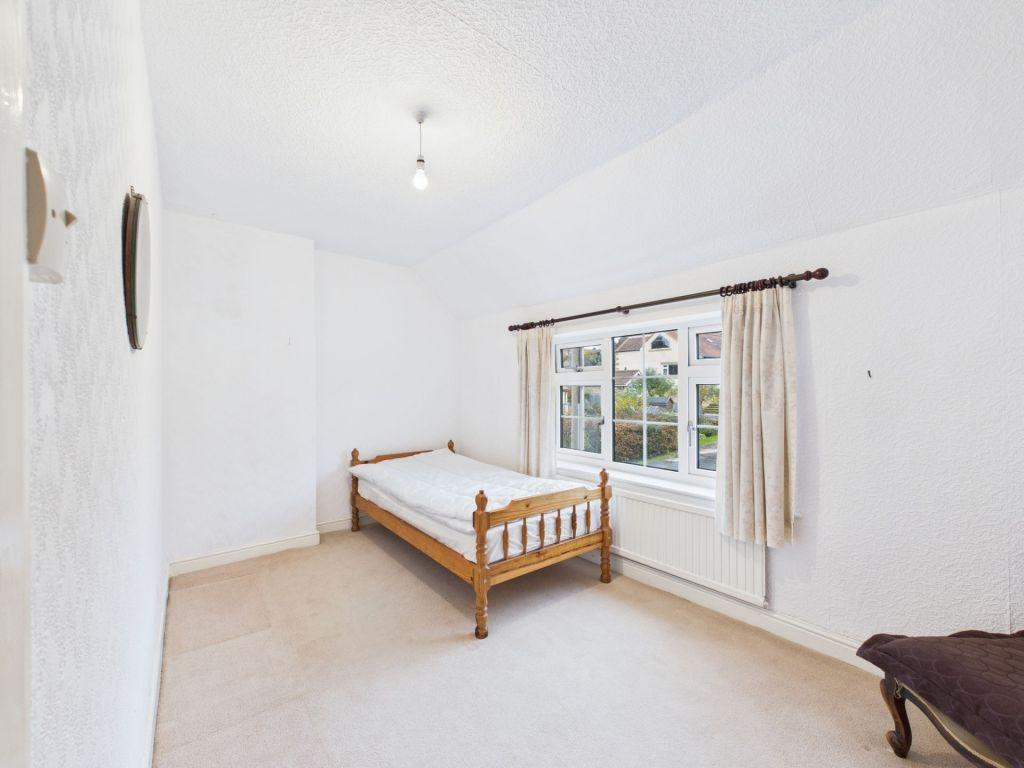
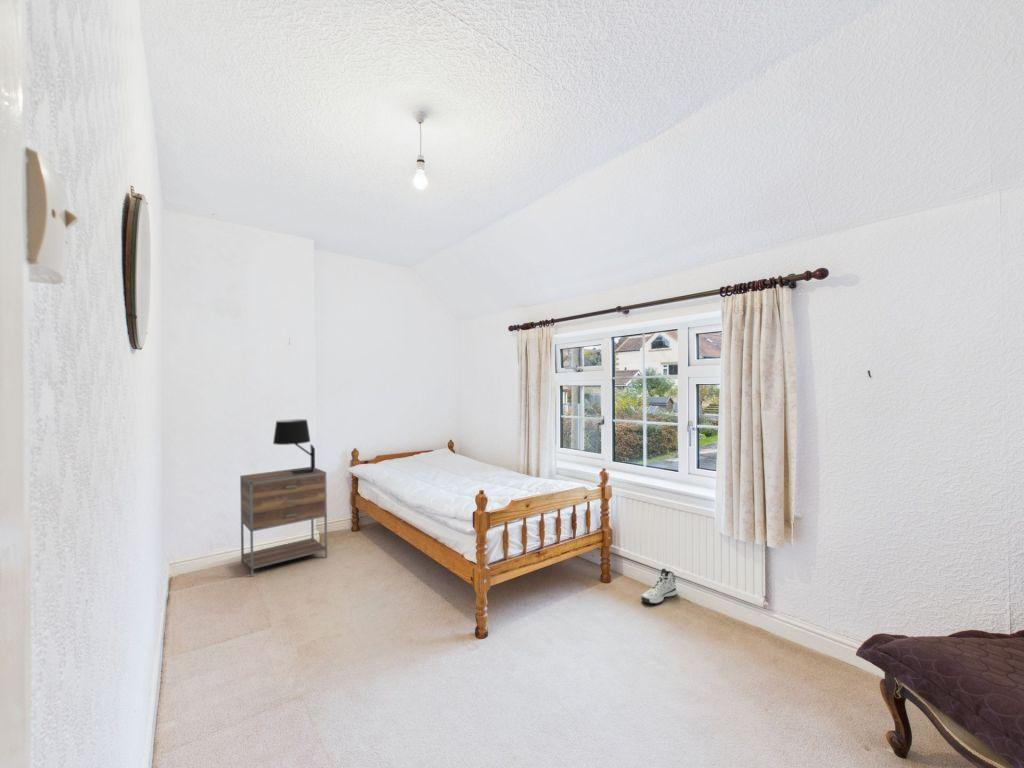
+ sneaker (658, 583)
+ nightstand (284, 517)
+ table lamp (295, 444)
